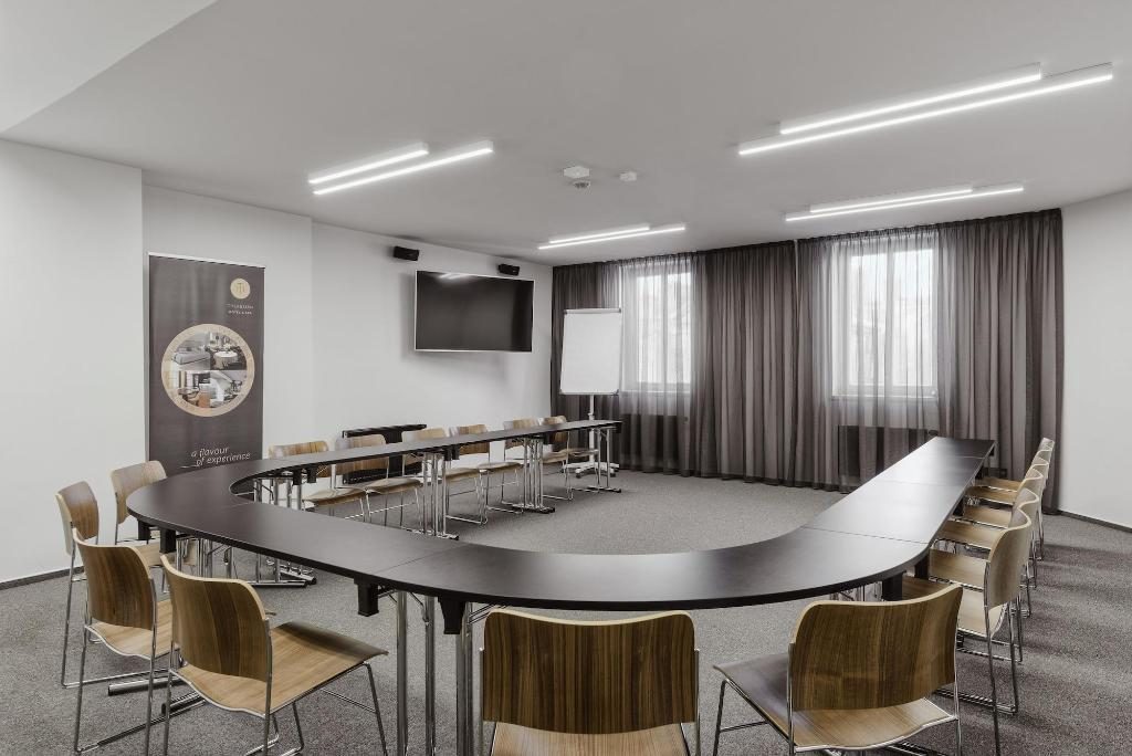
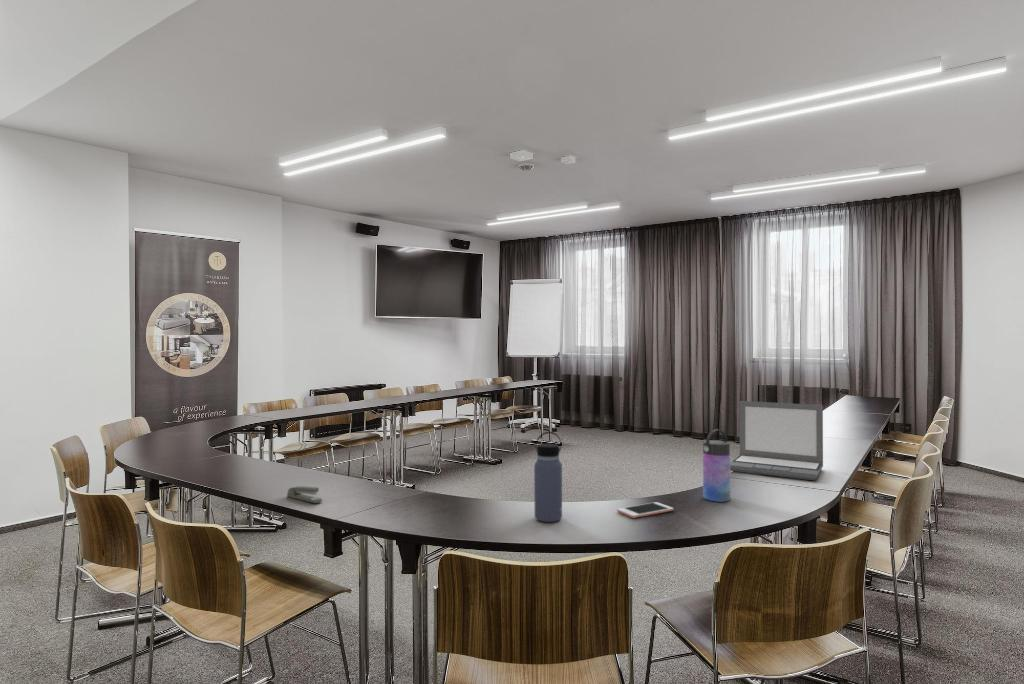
+ water bottle (548, 476)
+ water bottle (716, 463)
+ laptop (775, 437)
+ cell phone (645, 509)
+ stapler (304, 492)
